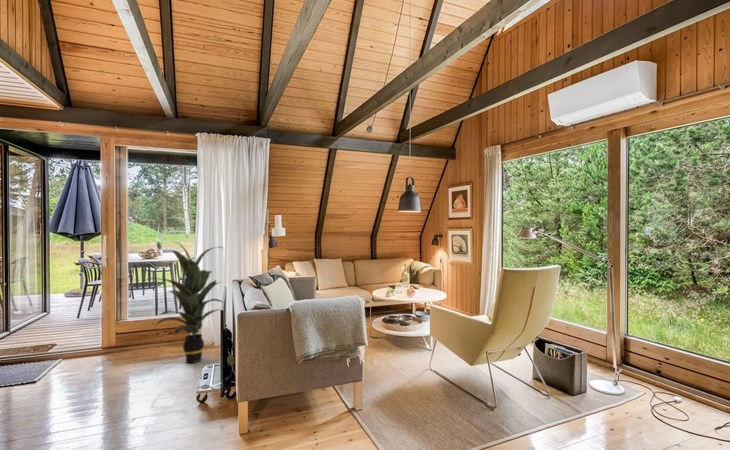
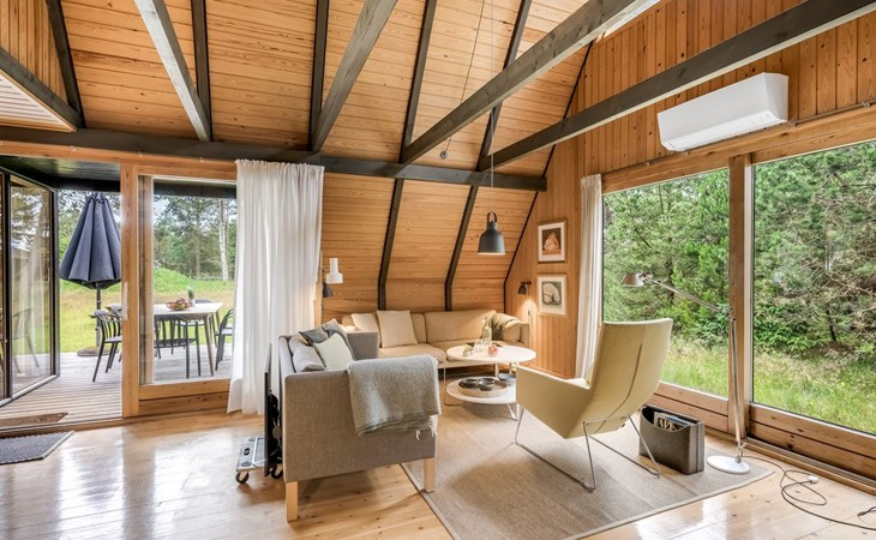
- indoor plant (188, 300)
